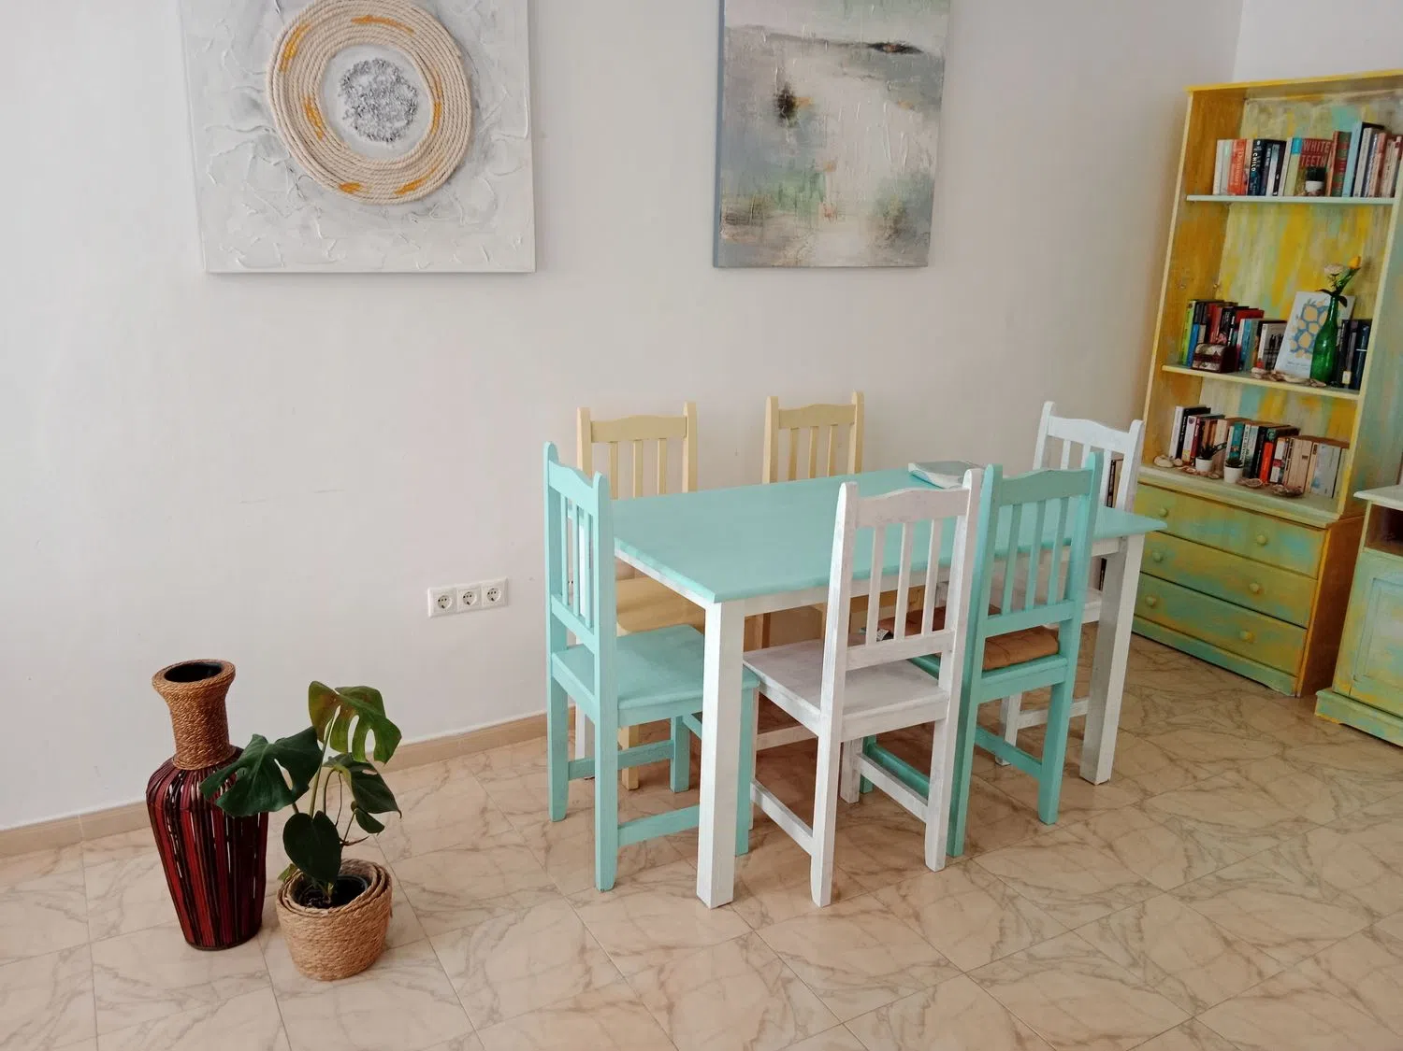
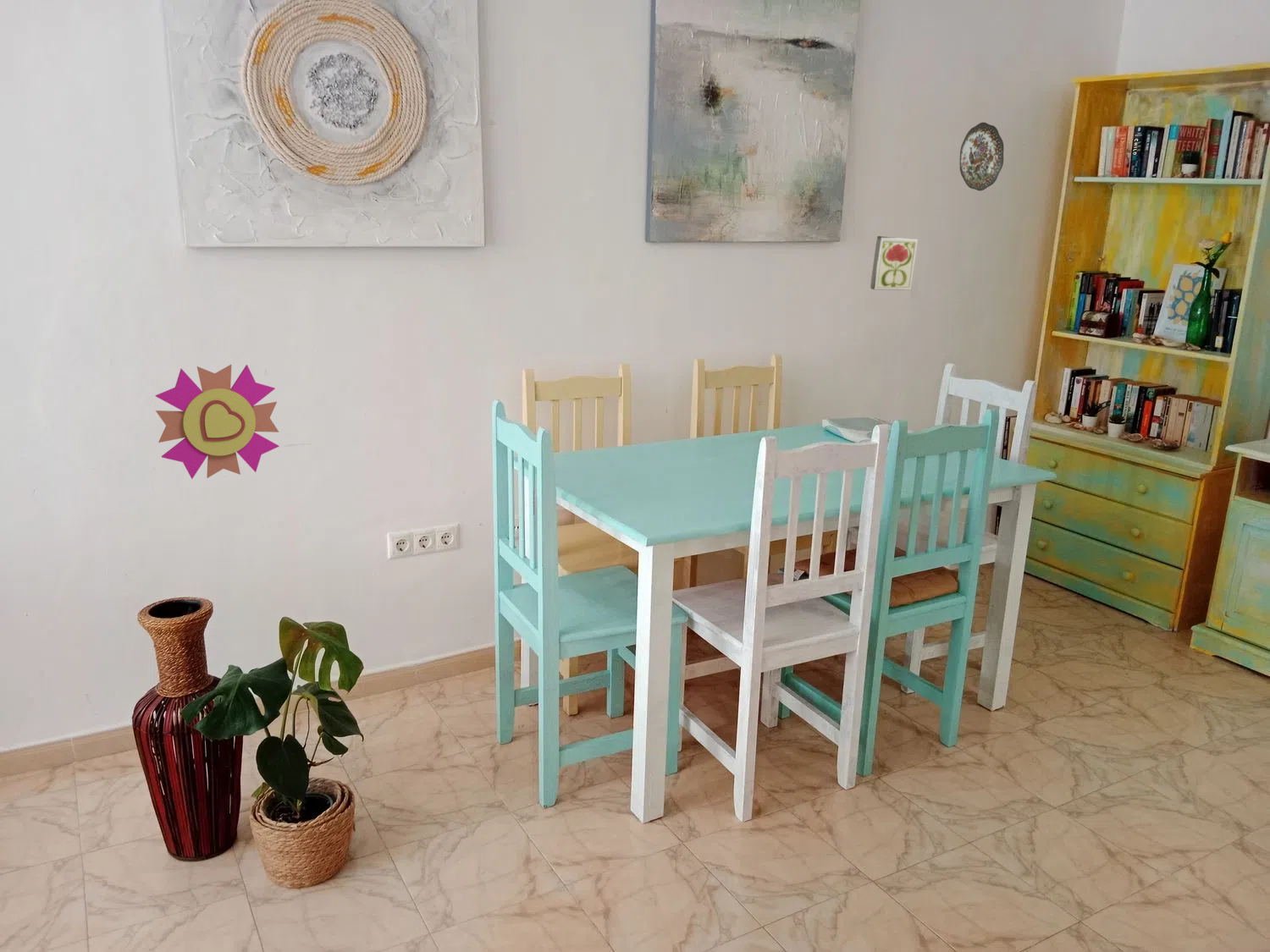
+ decorative plate (980, 157)
+ wall ornament (219, 422)
+ decorative tile (894, 263)
